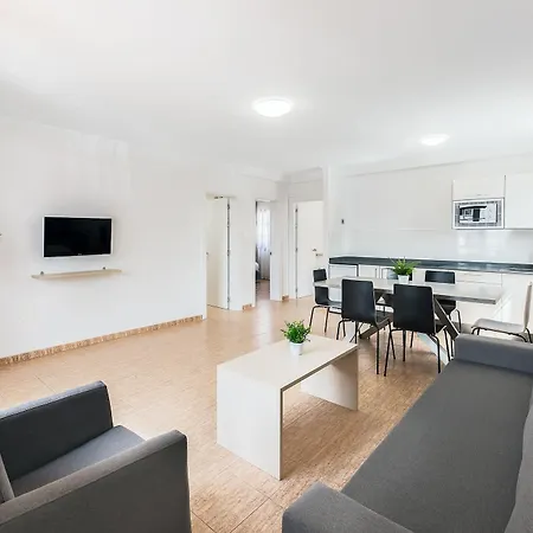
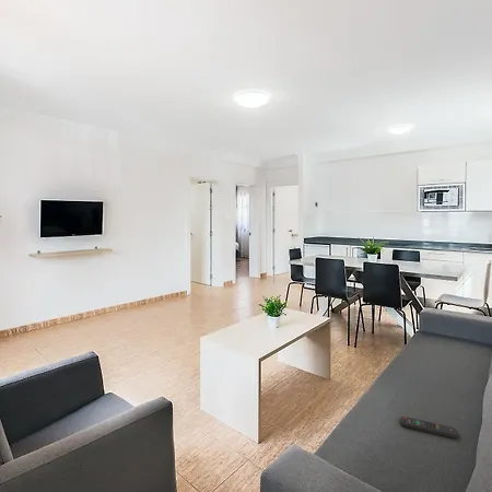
+ remote control (427, 426)
